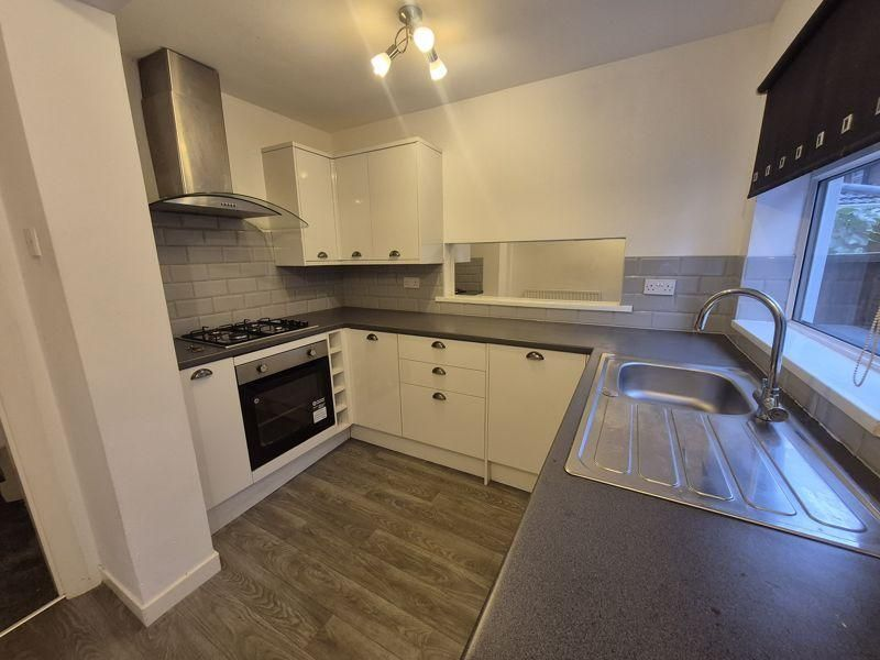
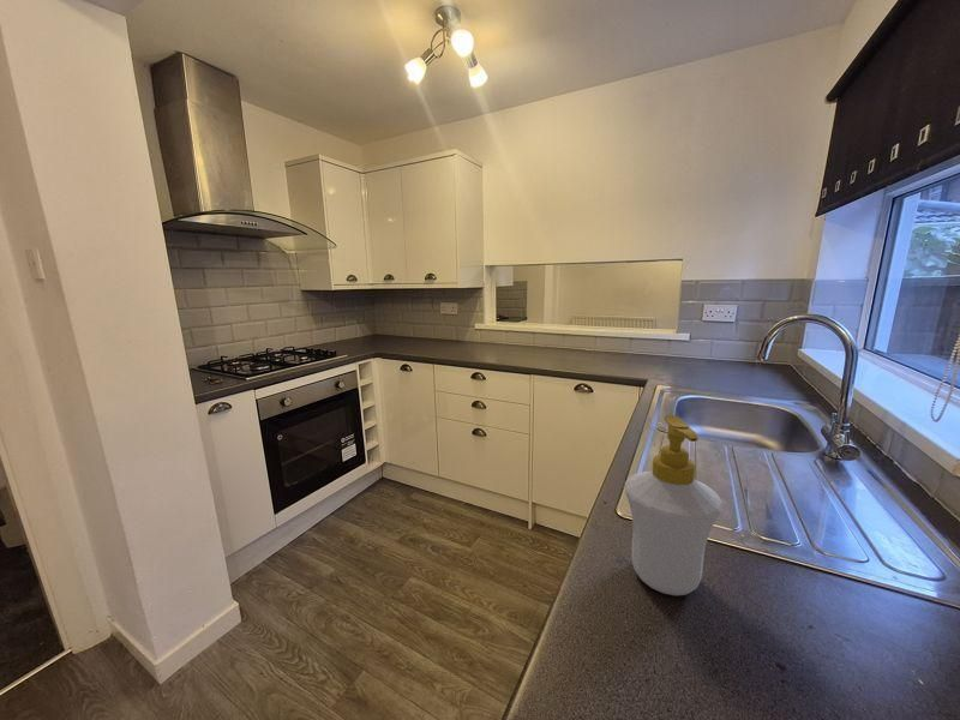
+ soap bottle (670, 500)
